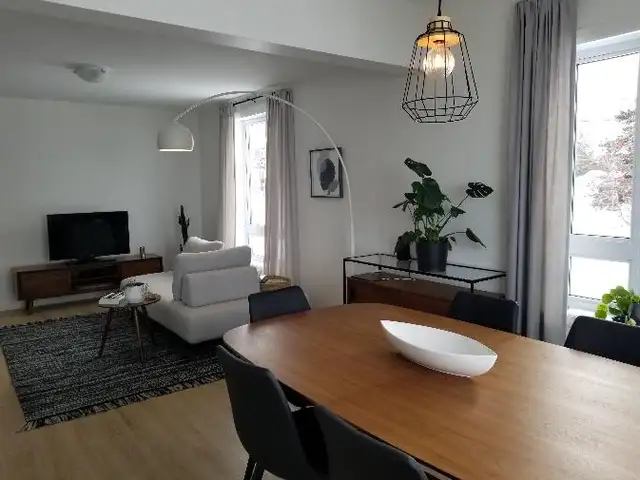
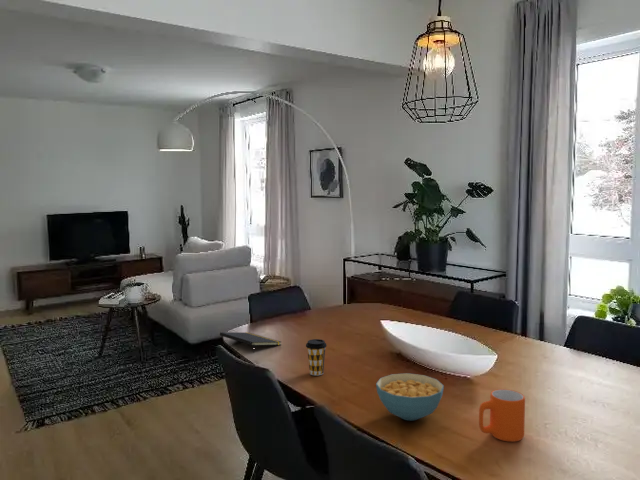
+ coffee cup (316, 357)
+ cereal bowl (409, 400)
+ notepad (250, 338)
+ mug (503, 416)
